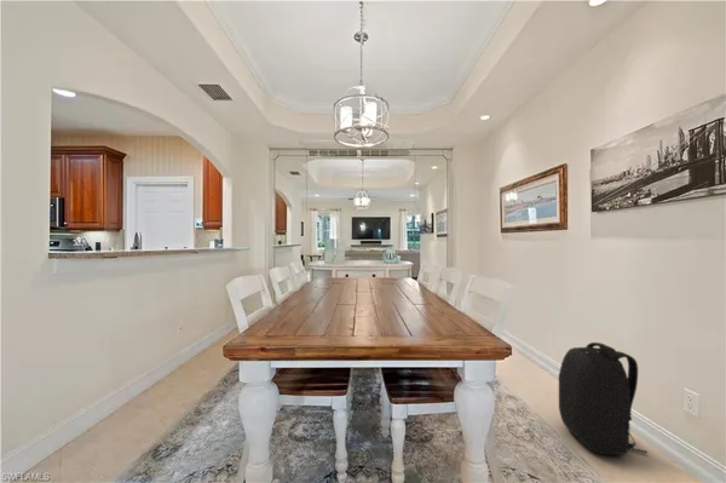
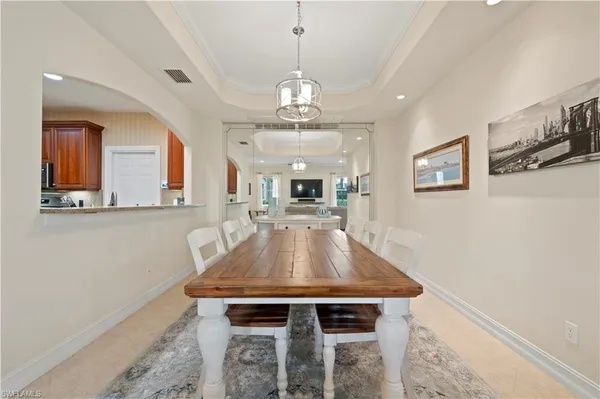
- backpack (600, 392)
